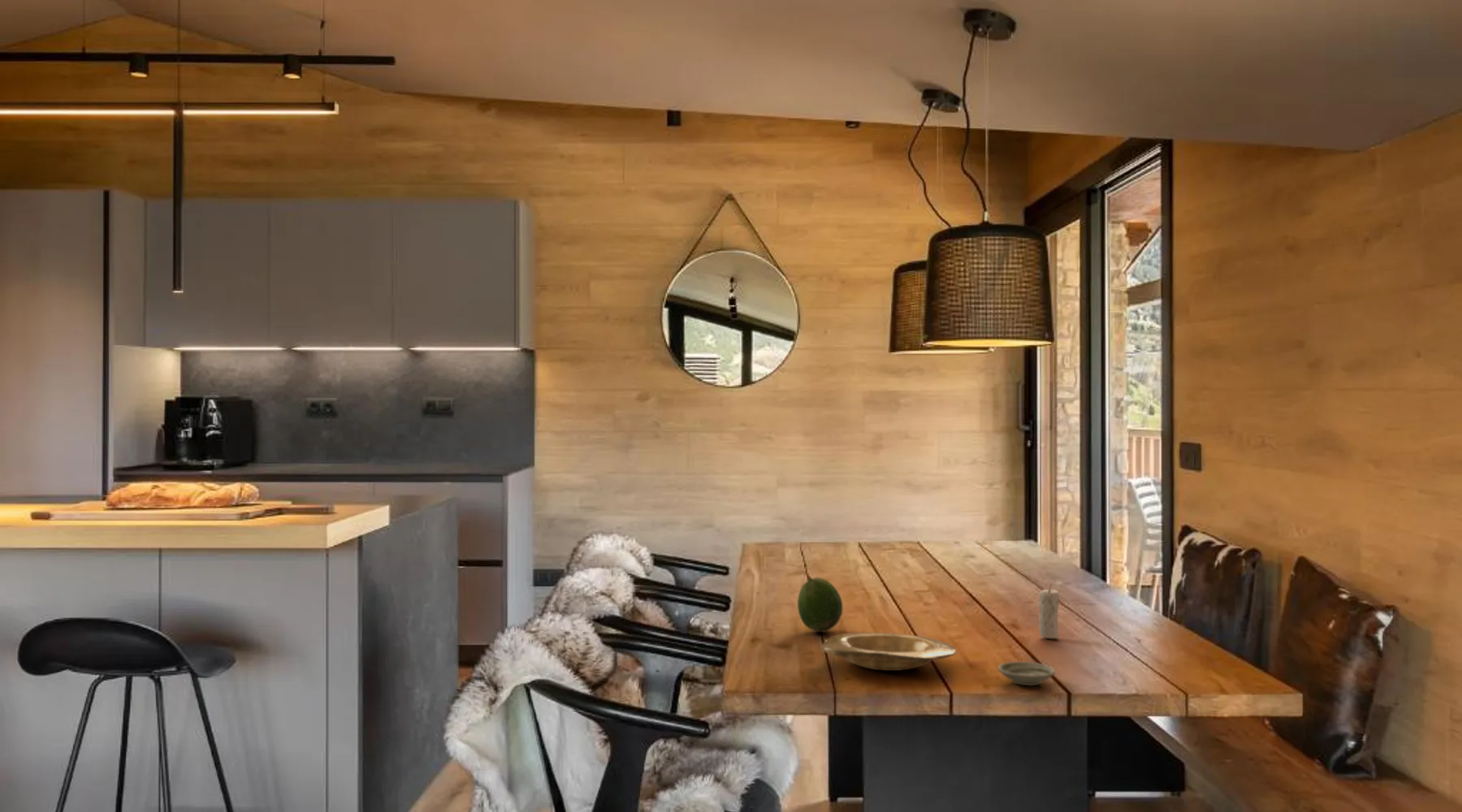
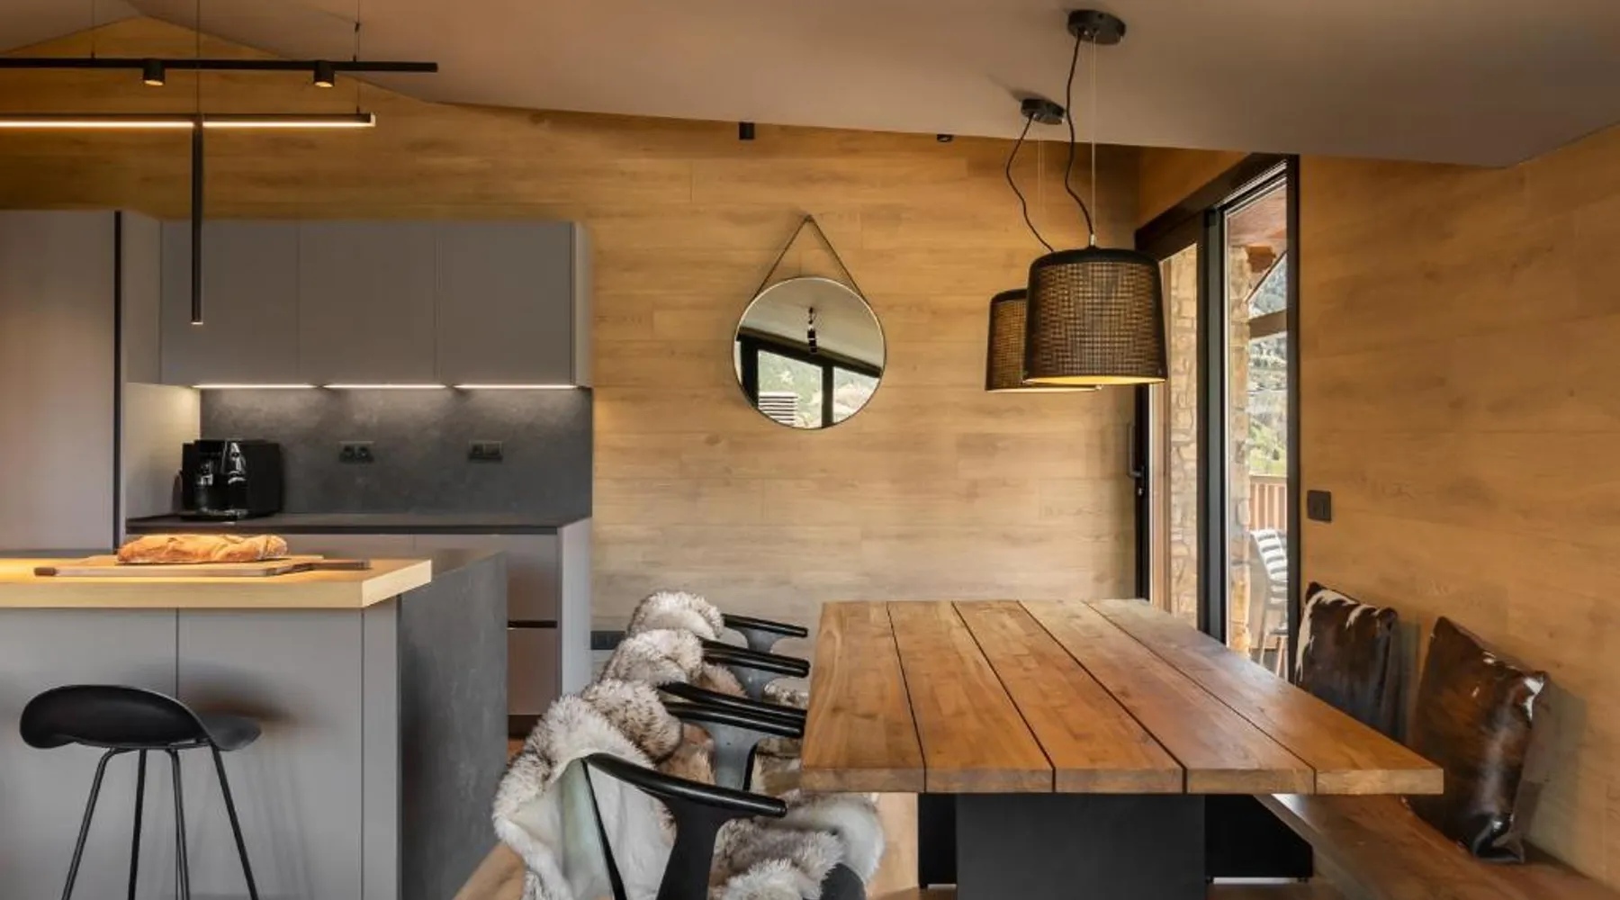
- saucer (1026, 675)
- candle (1049, 608)
- plate (889, 652)
- fruit (820, 603)
